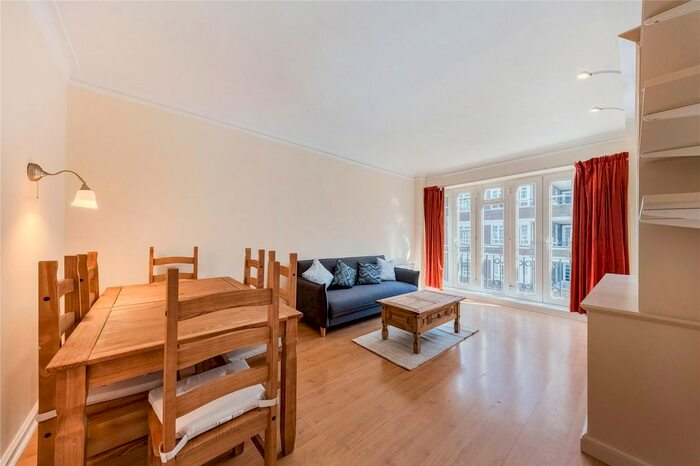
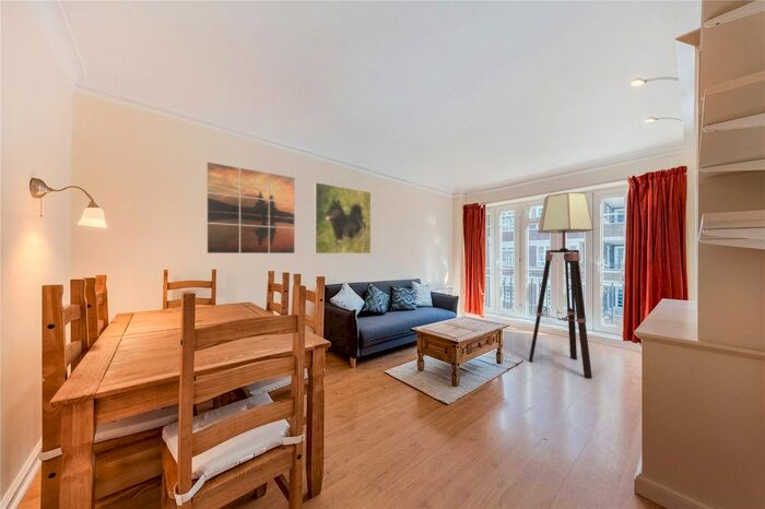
+ floor lamp (566, 280)
+ wall art (255, 212)
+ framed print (344, 221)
